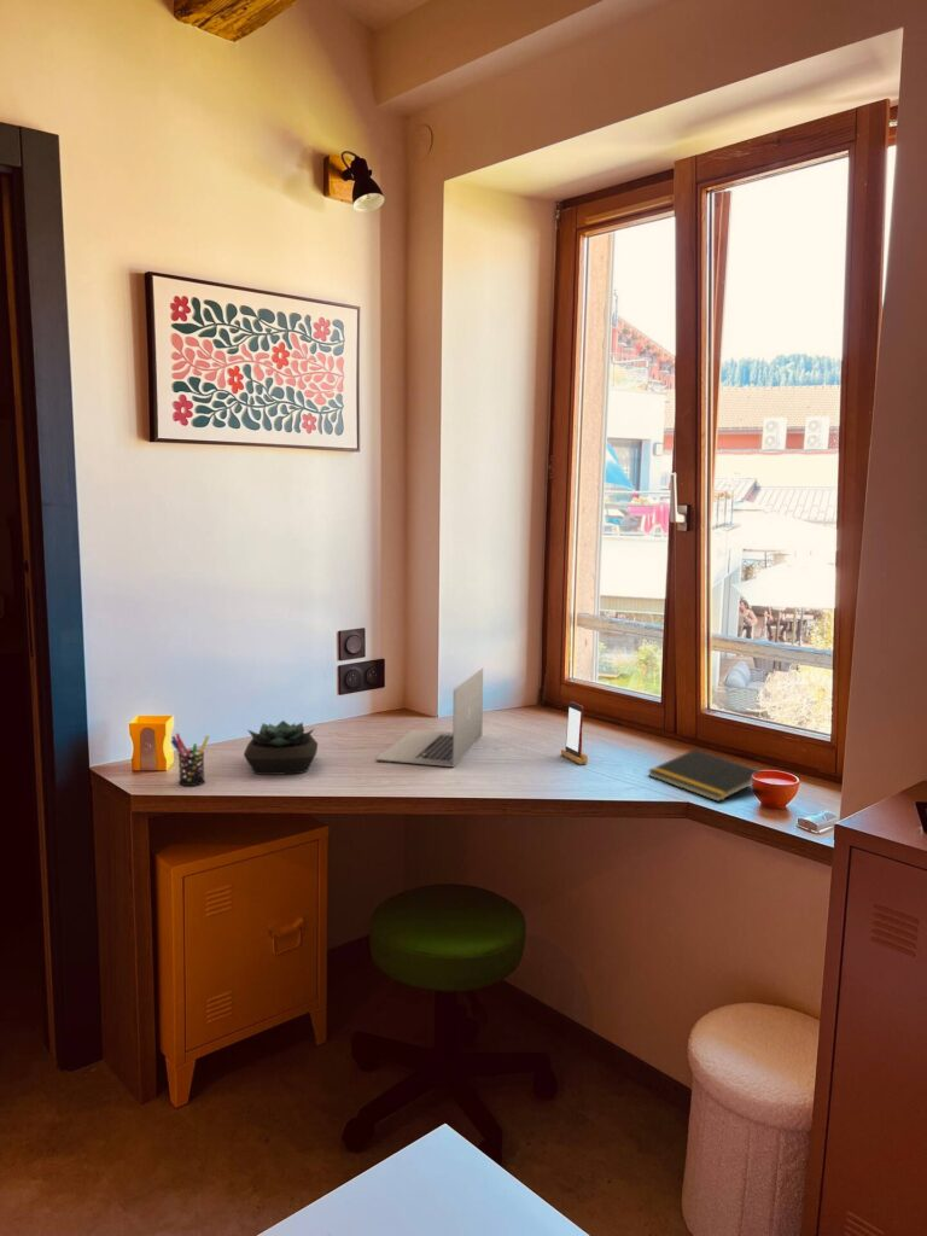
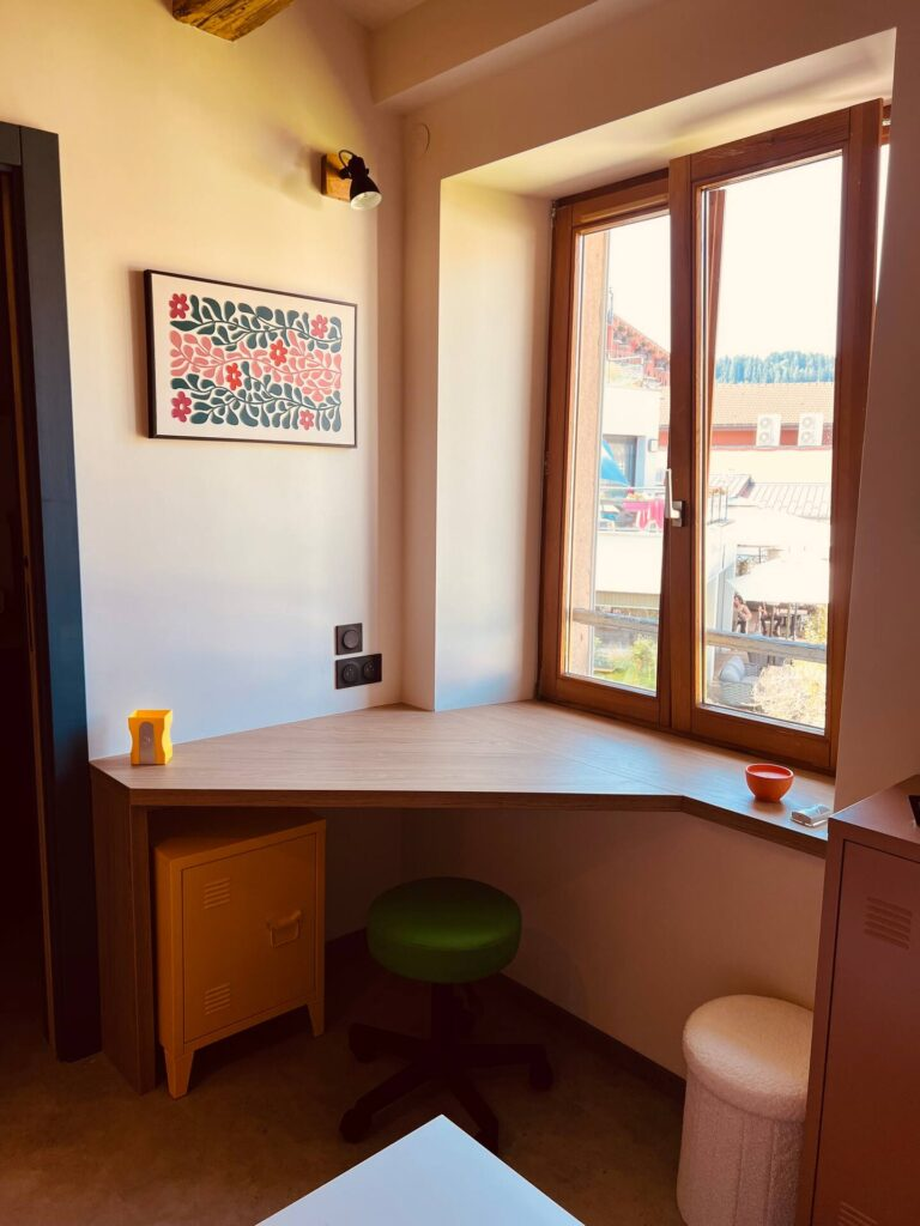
- succulent plant (281, 746)
- laptop (431, 731)
- smartphone (575, 731)
- notepad (705, 774)
- pen holder (190, 758)
